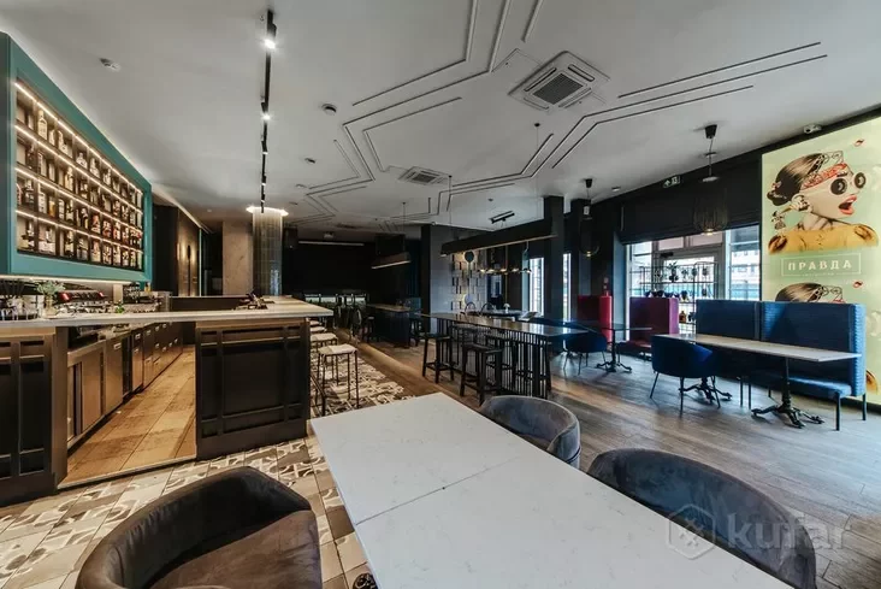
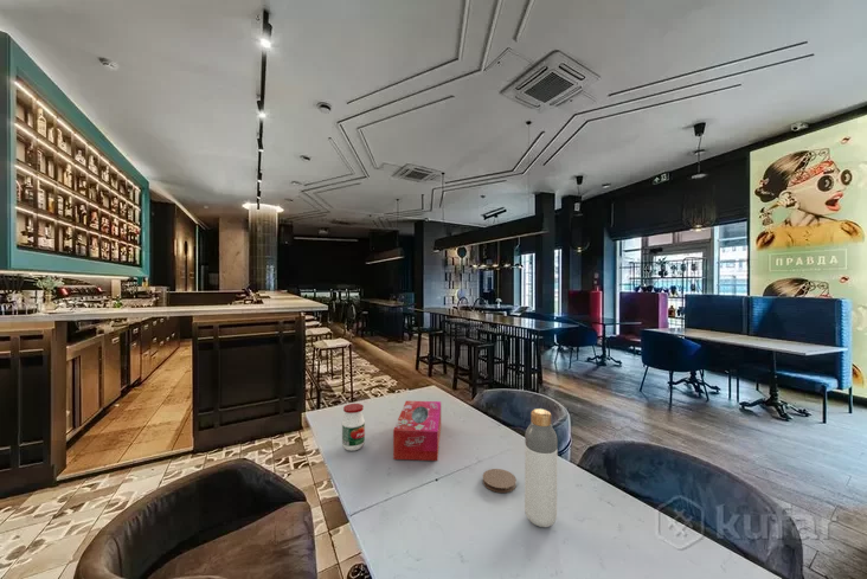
+ tissue box (419, 426)
+ coaster (499, 480)
+ jar (353, 426)
+ bottle (540, 465)
